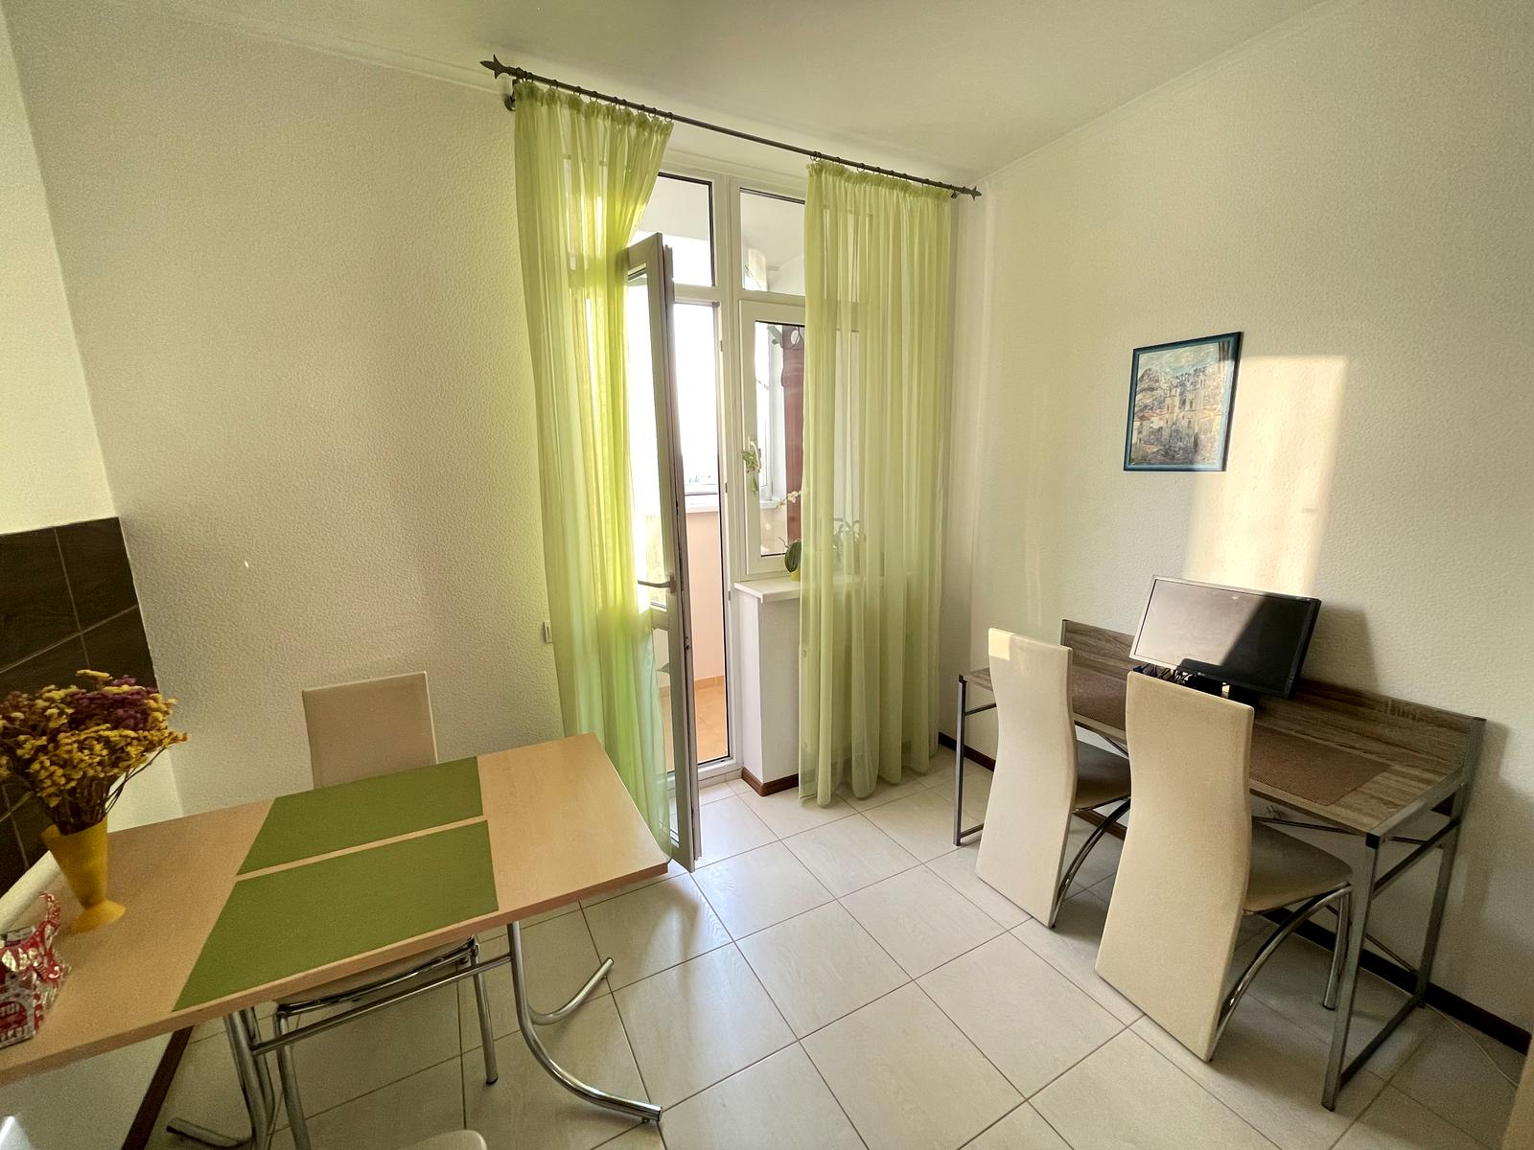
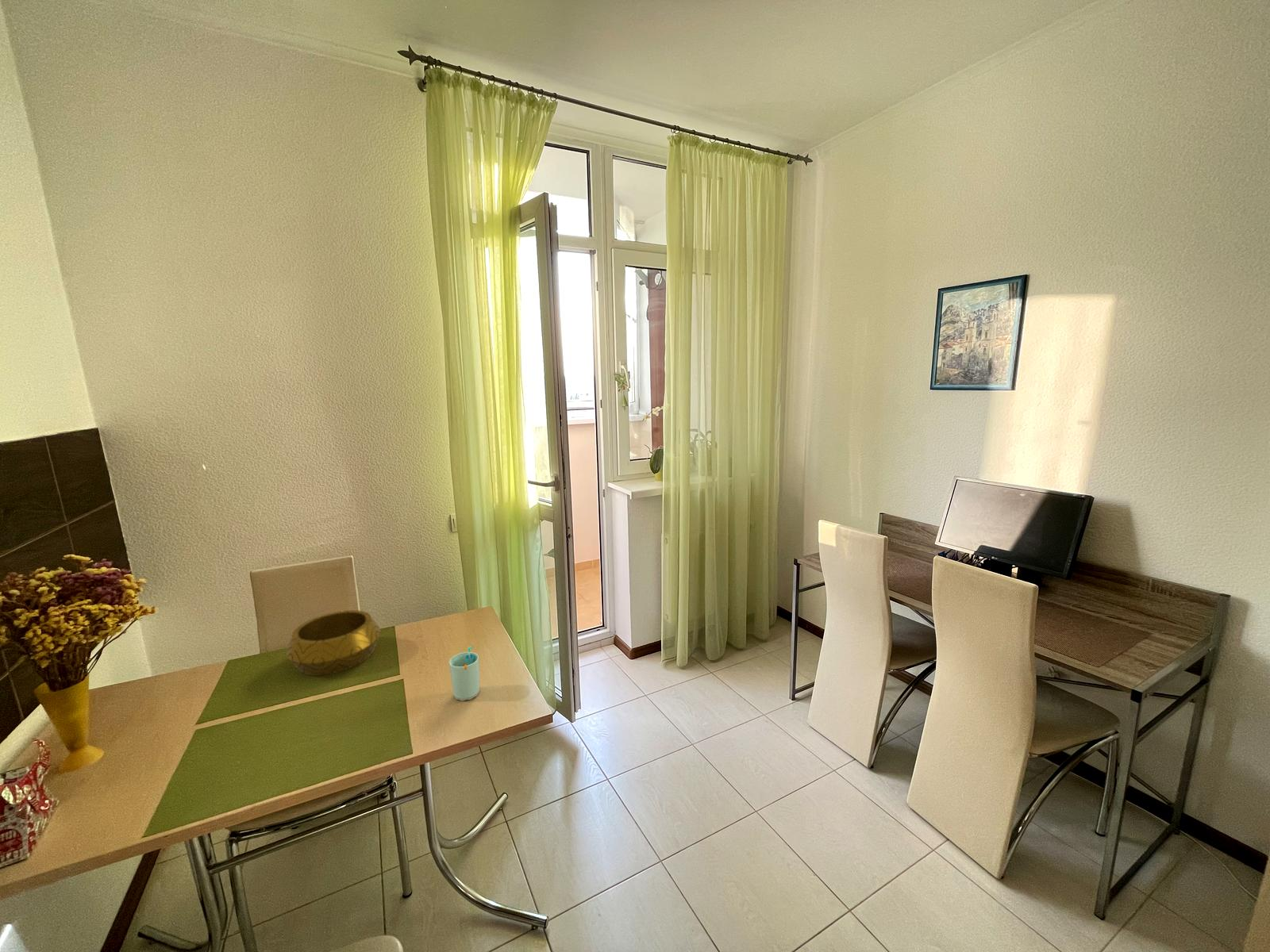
+ decorative bowl (335, 641)
+ cup (465, 673)
